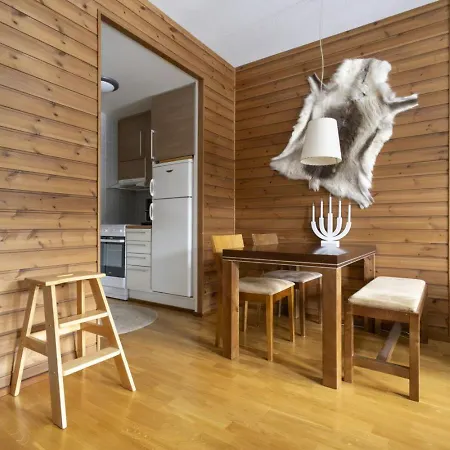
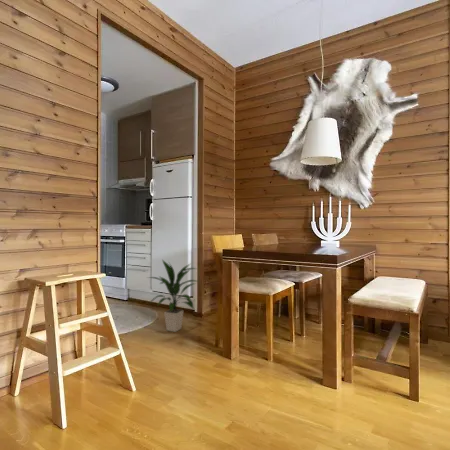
+ indoor plant (176, 294)
